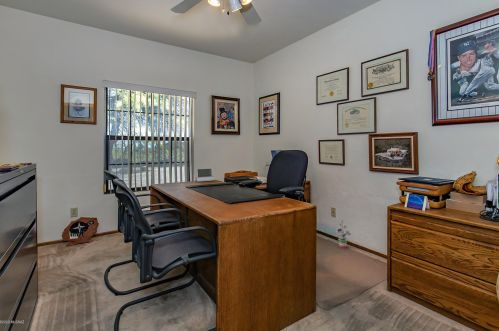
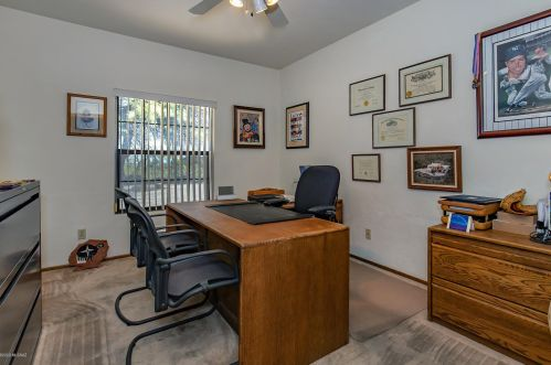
- potted plant (344, 234)
